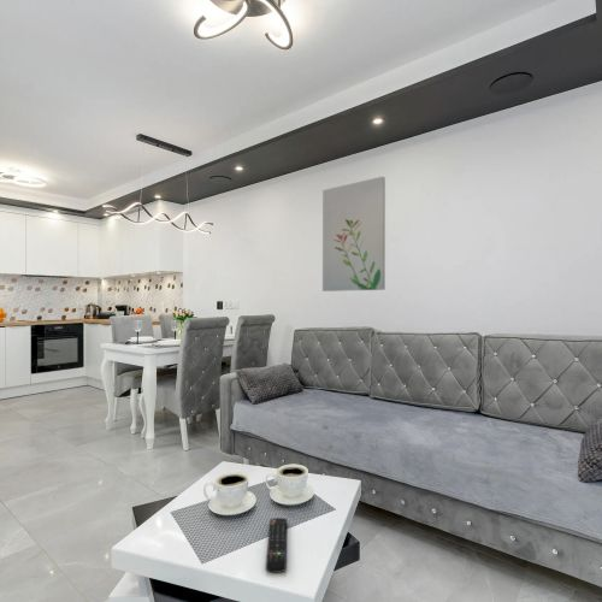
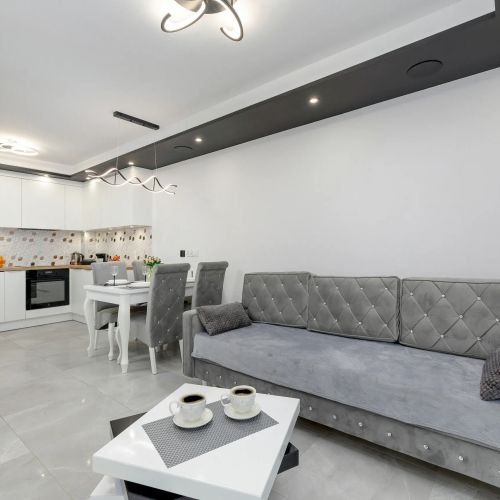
- wall art (352, 237)
- remote control (277, 542)
